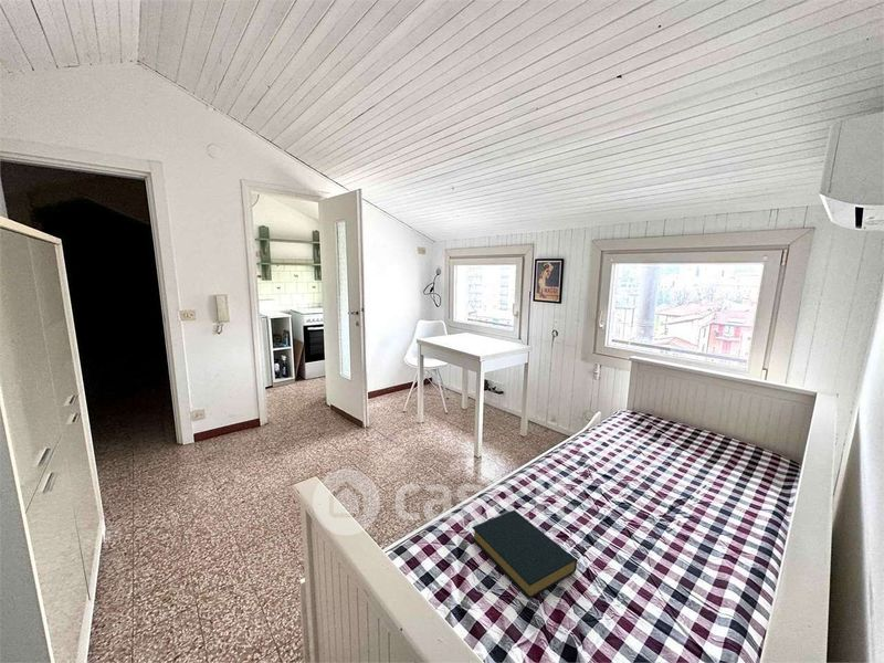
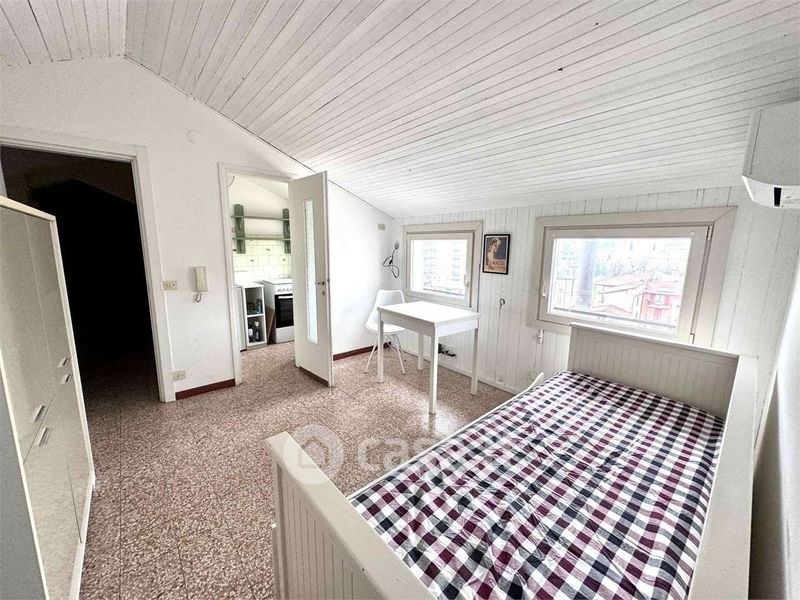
- hardback book (520, 548)
